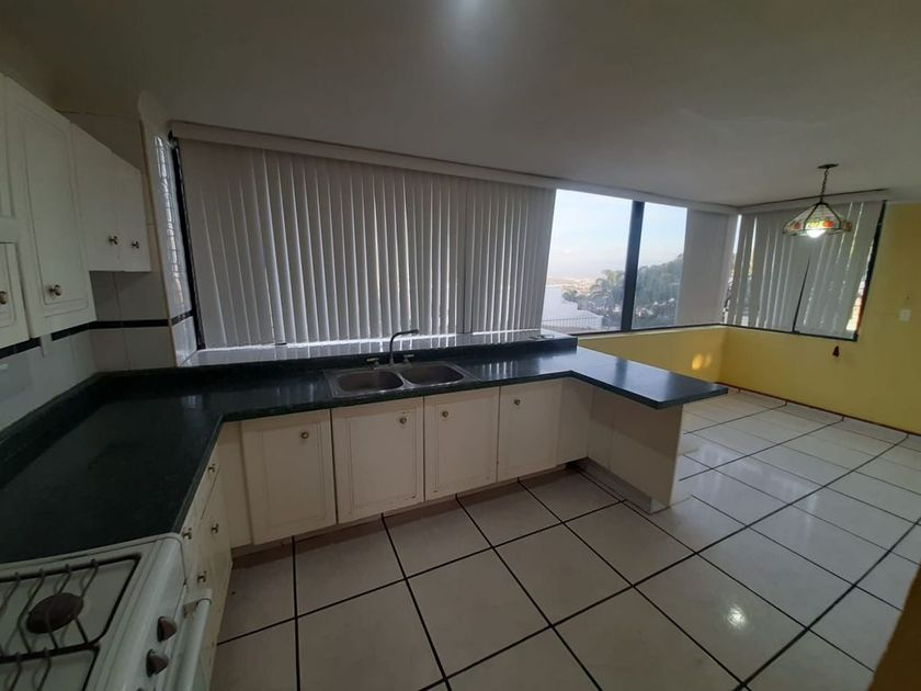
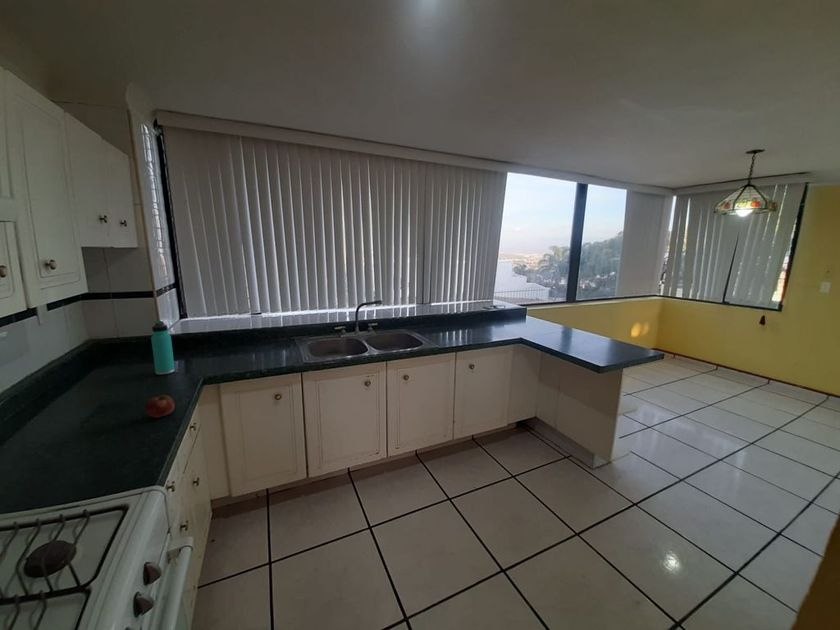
+ fruit (160, 405)
+ thermos bottle (162, 347)
